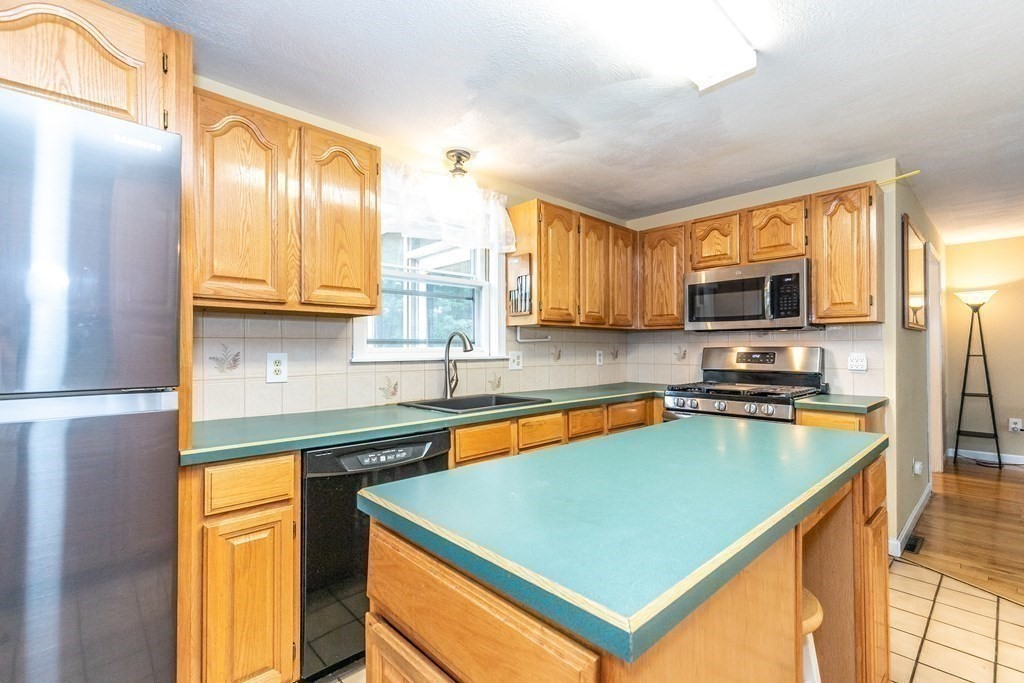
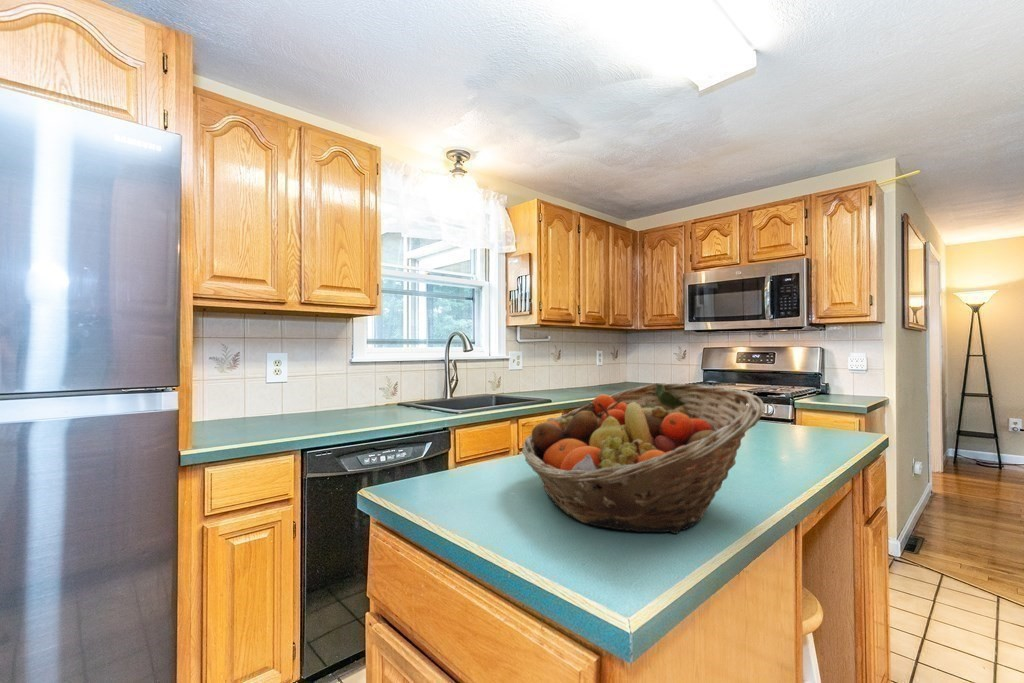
+ fruit basket (631, 443)
